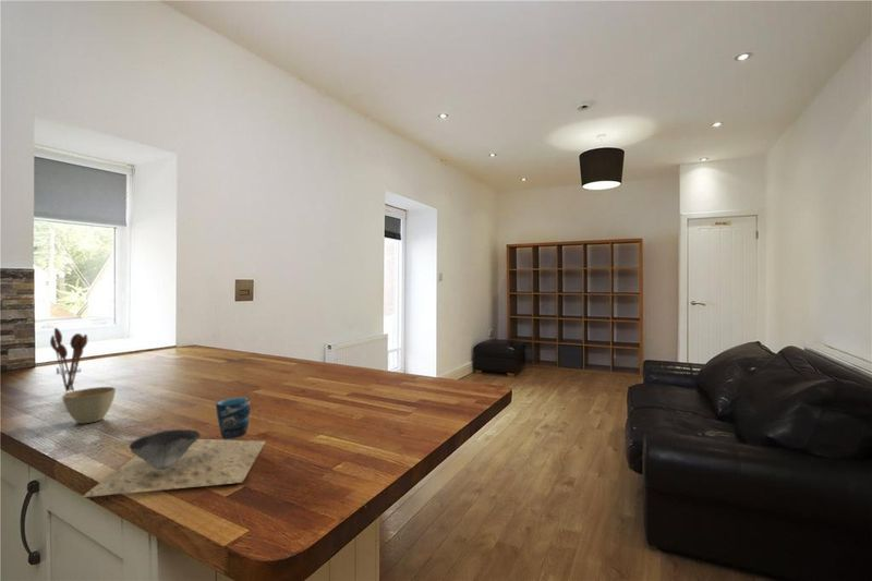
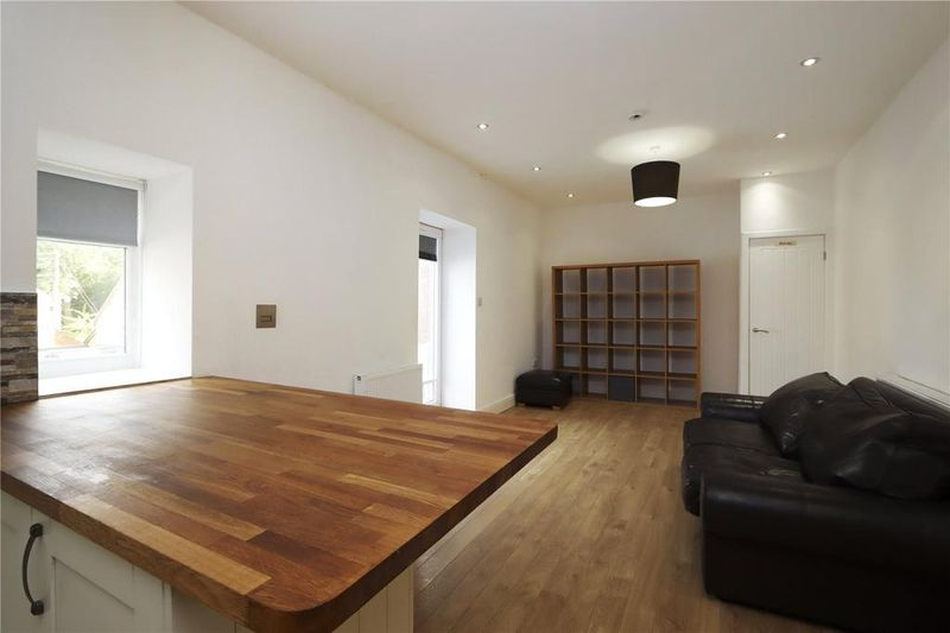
- cup (193, 434)
- utensil holder (65, 359)
- flower pot (89, 406)
